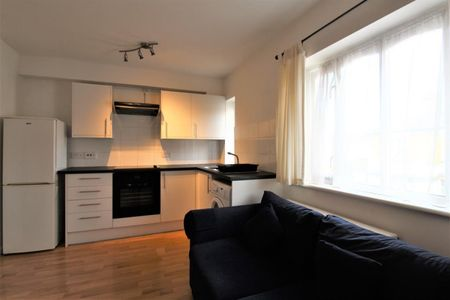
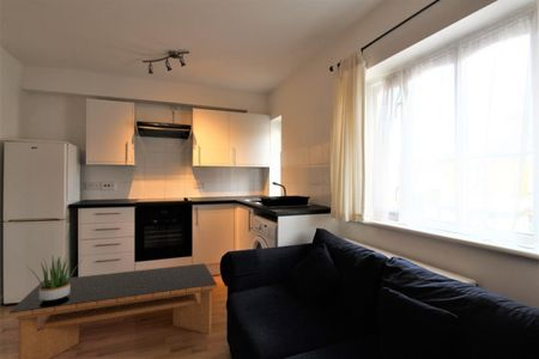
+ coffee table (128, 308)
+ potted plant (55, 276)
